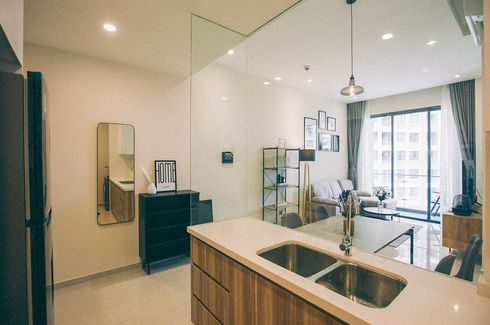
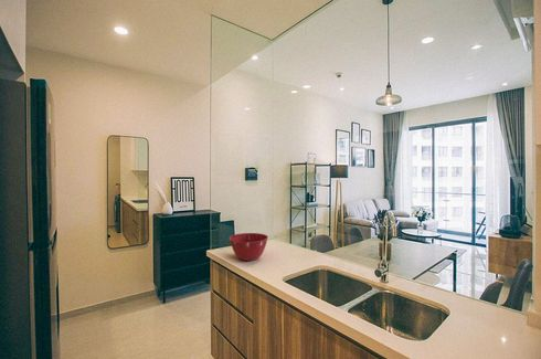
+ mixing bowl (248, 247)
